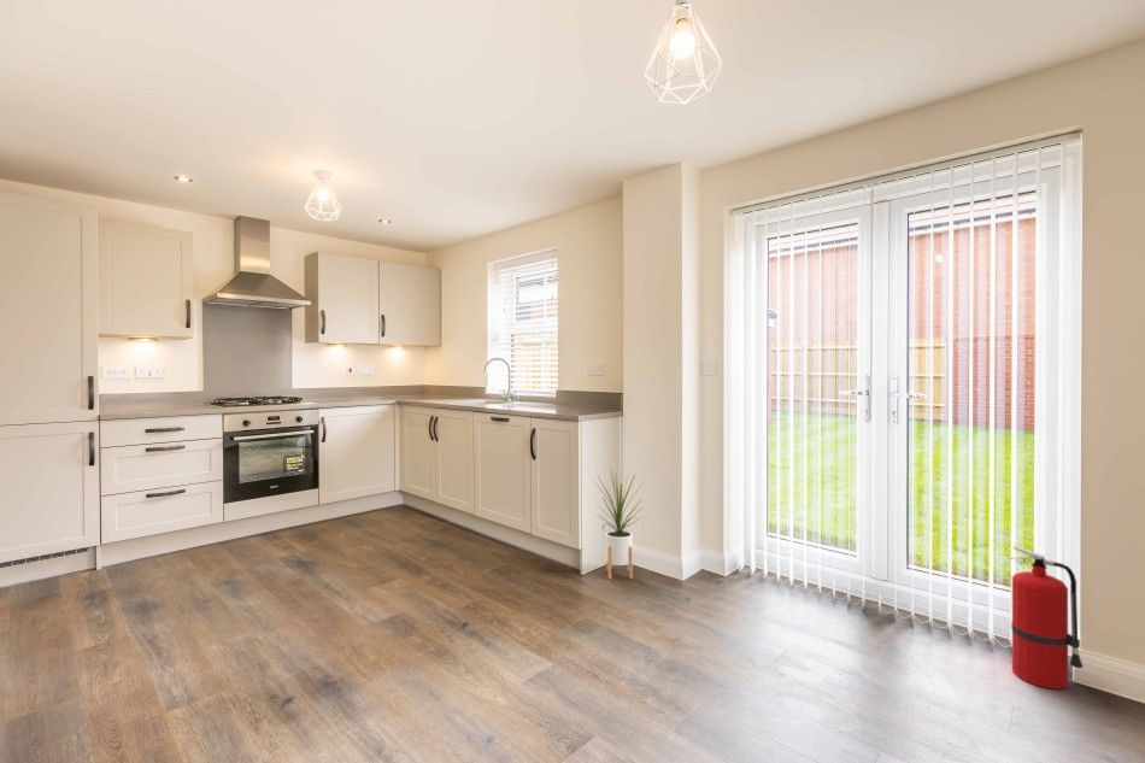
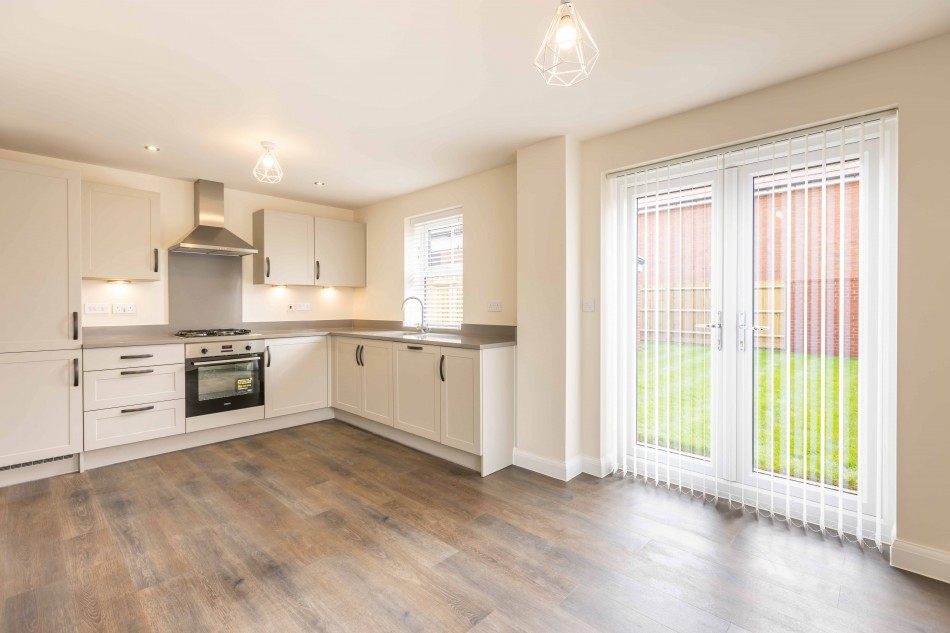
- house plant (620, 521)
- fire extinguisher (1044, 615)
